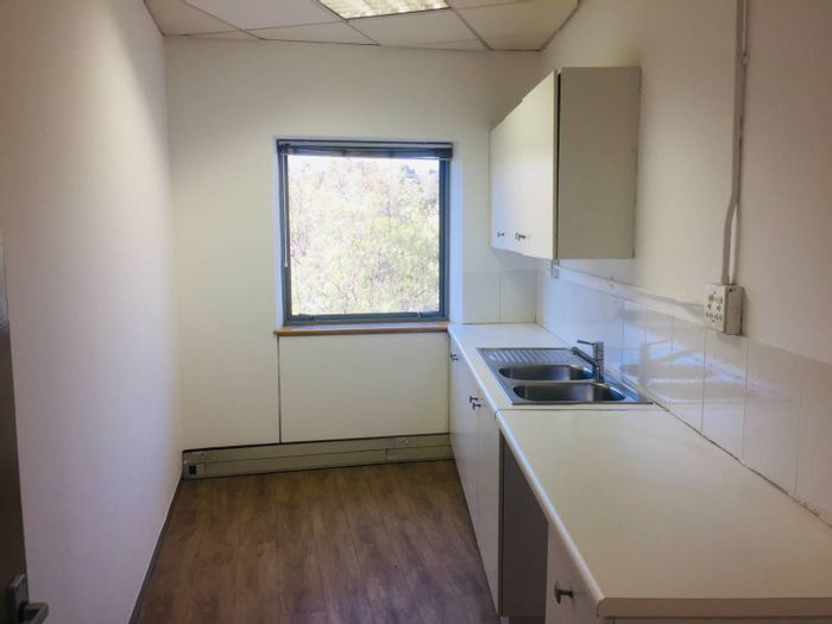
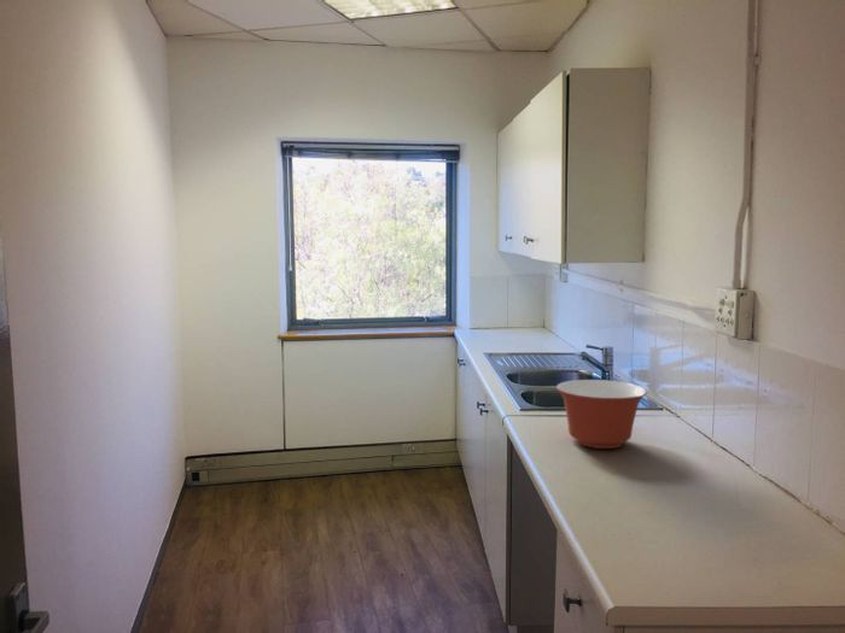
+ mixing bowl (600, 415)
